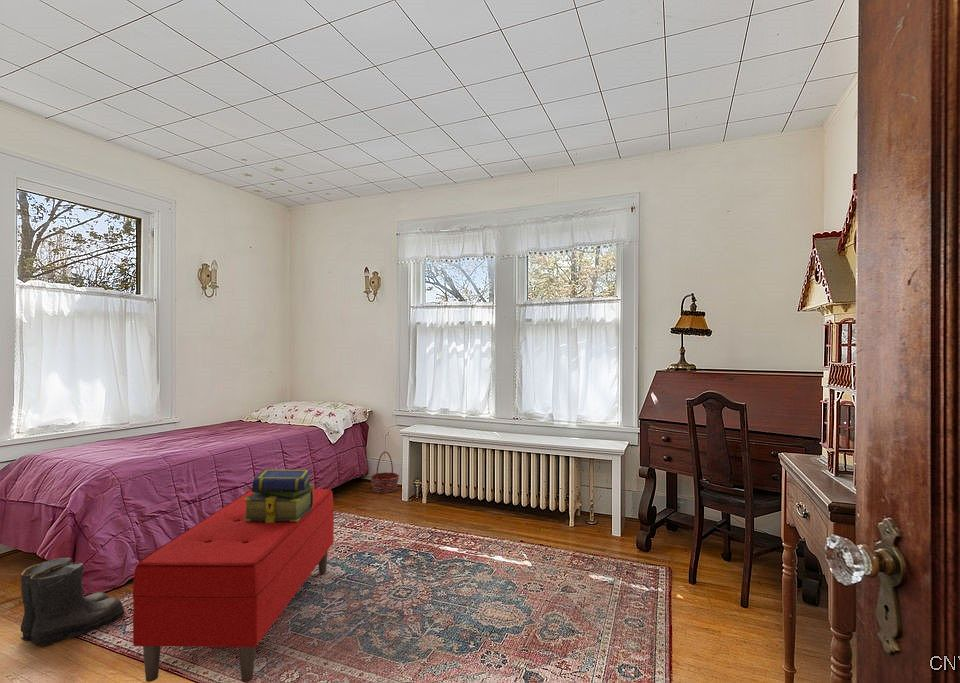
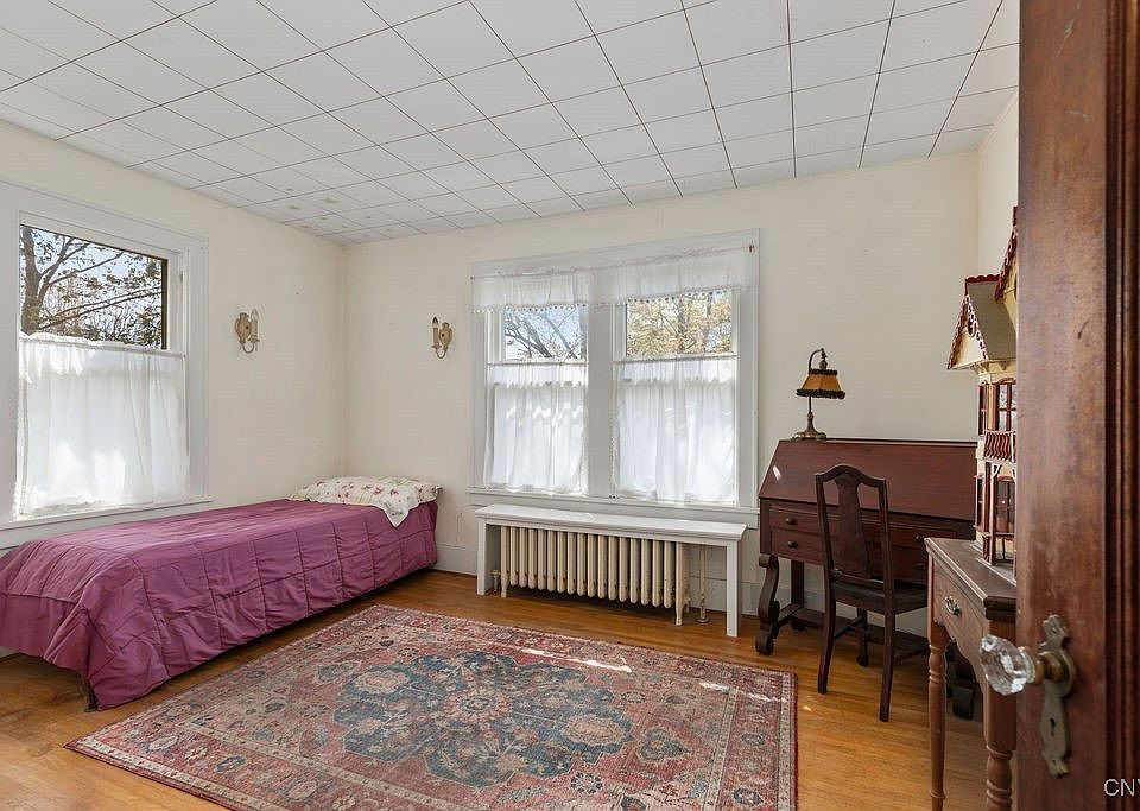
- stack of books (282, 493)
- bench (253, 566)
- basket (384, 472)
- boots (74, 592)
